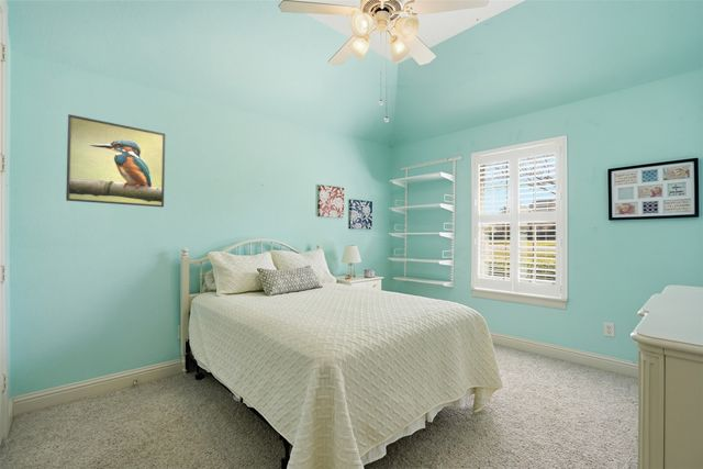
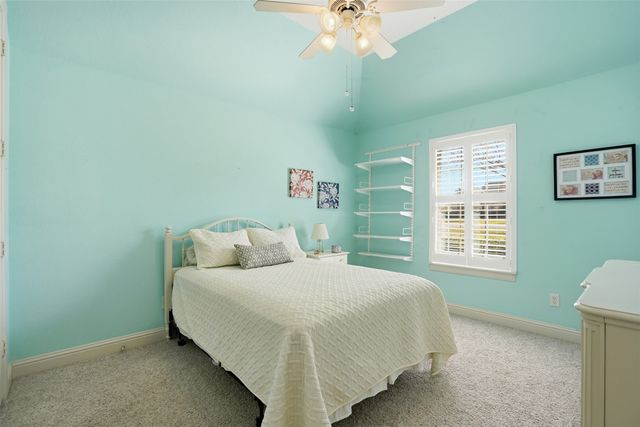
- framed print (119, 164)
